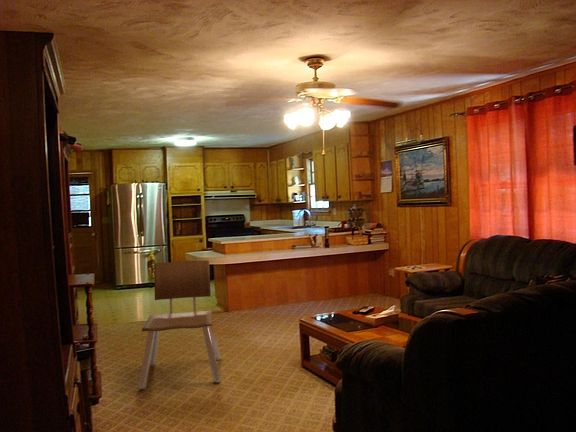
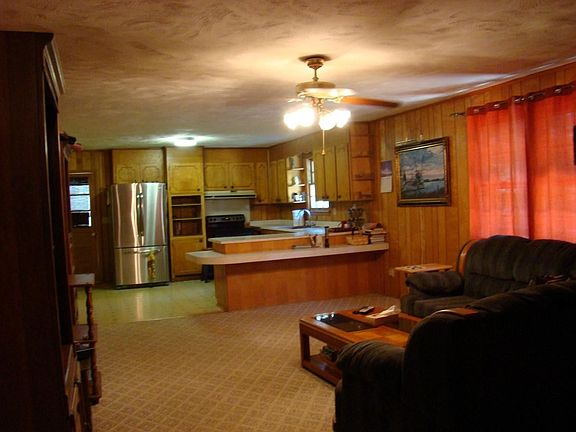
- chair (181, 318)
